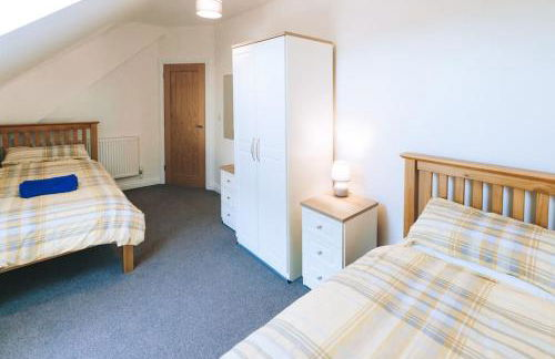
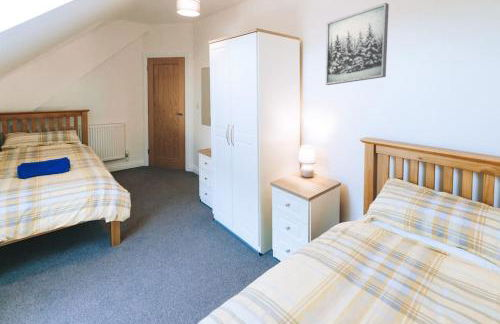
+ wall art (354, 48)
